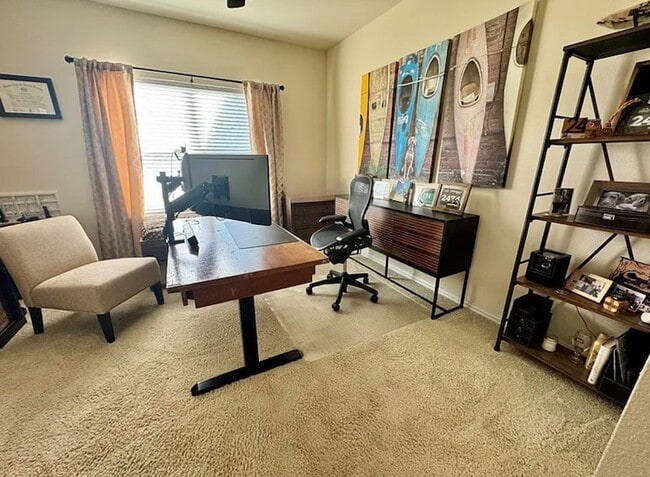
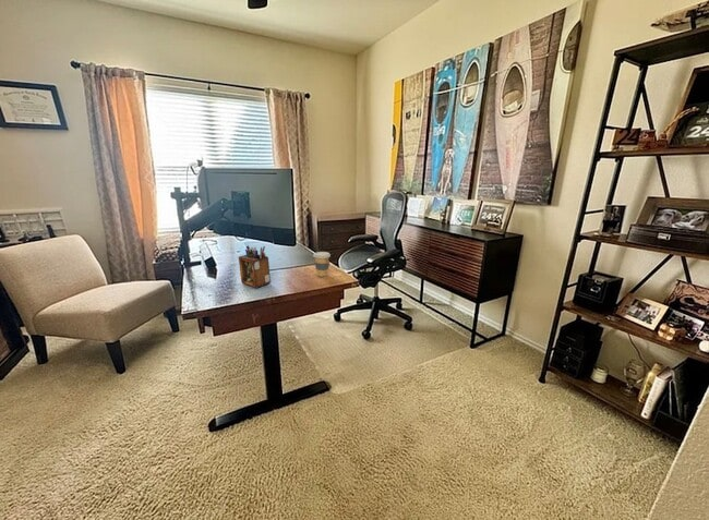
+ coffee cup (322, 264)
+ desk organizer (253, 265)
